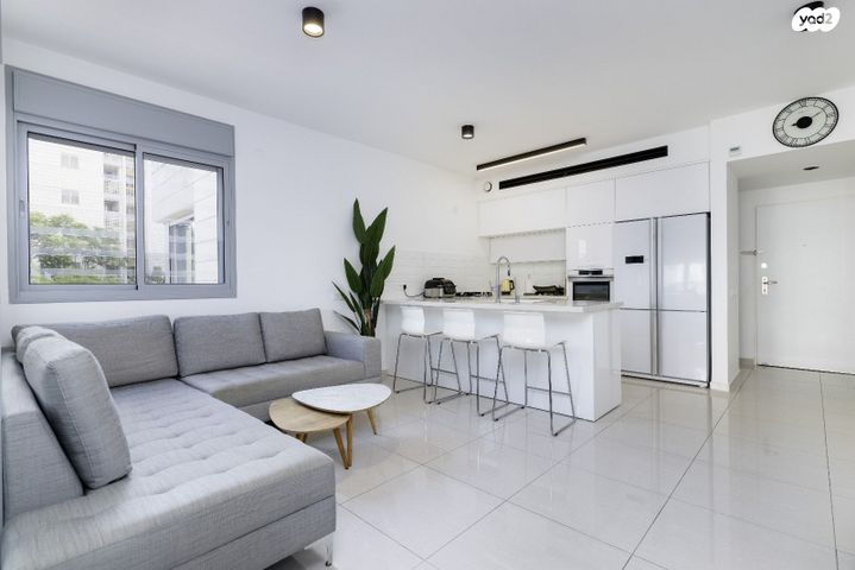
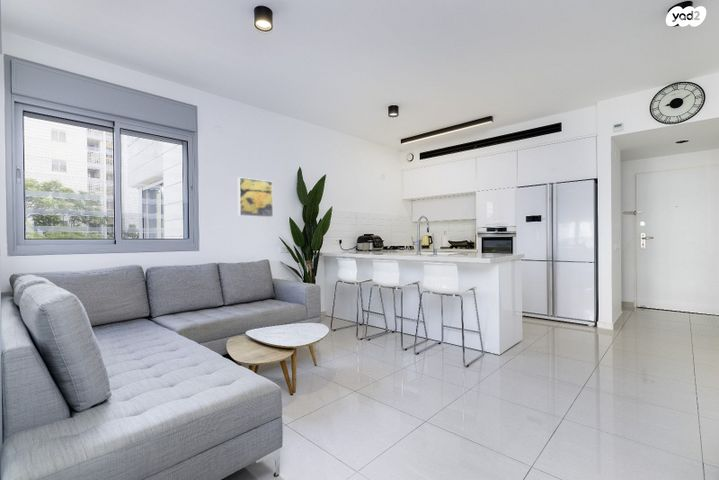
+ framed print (256, 198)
